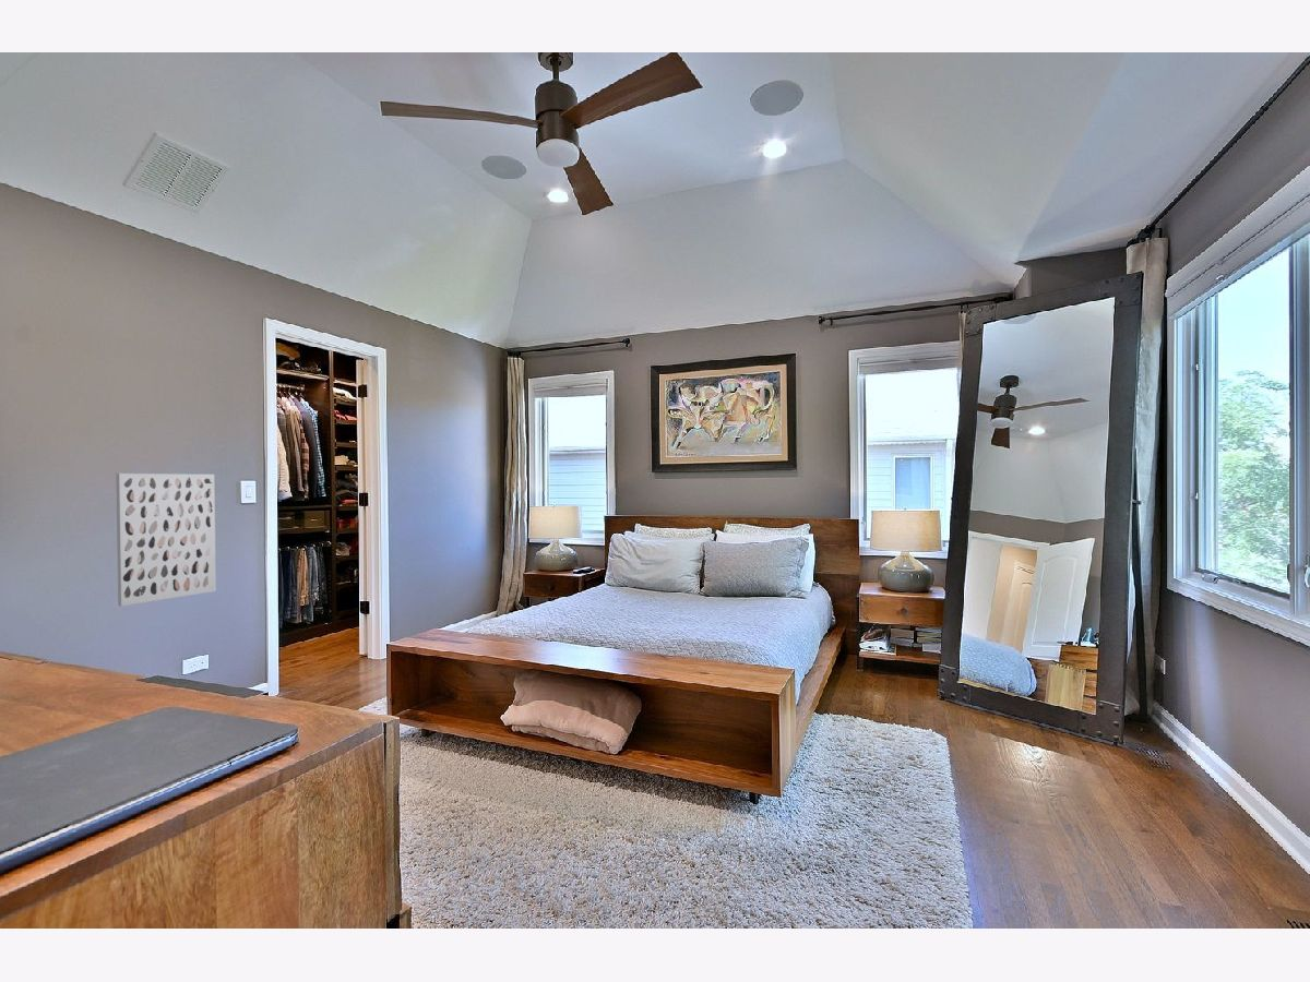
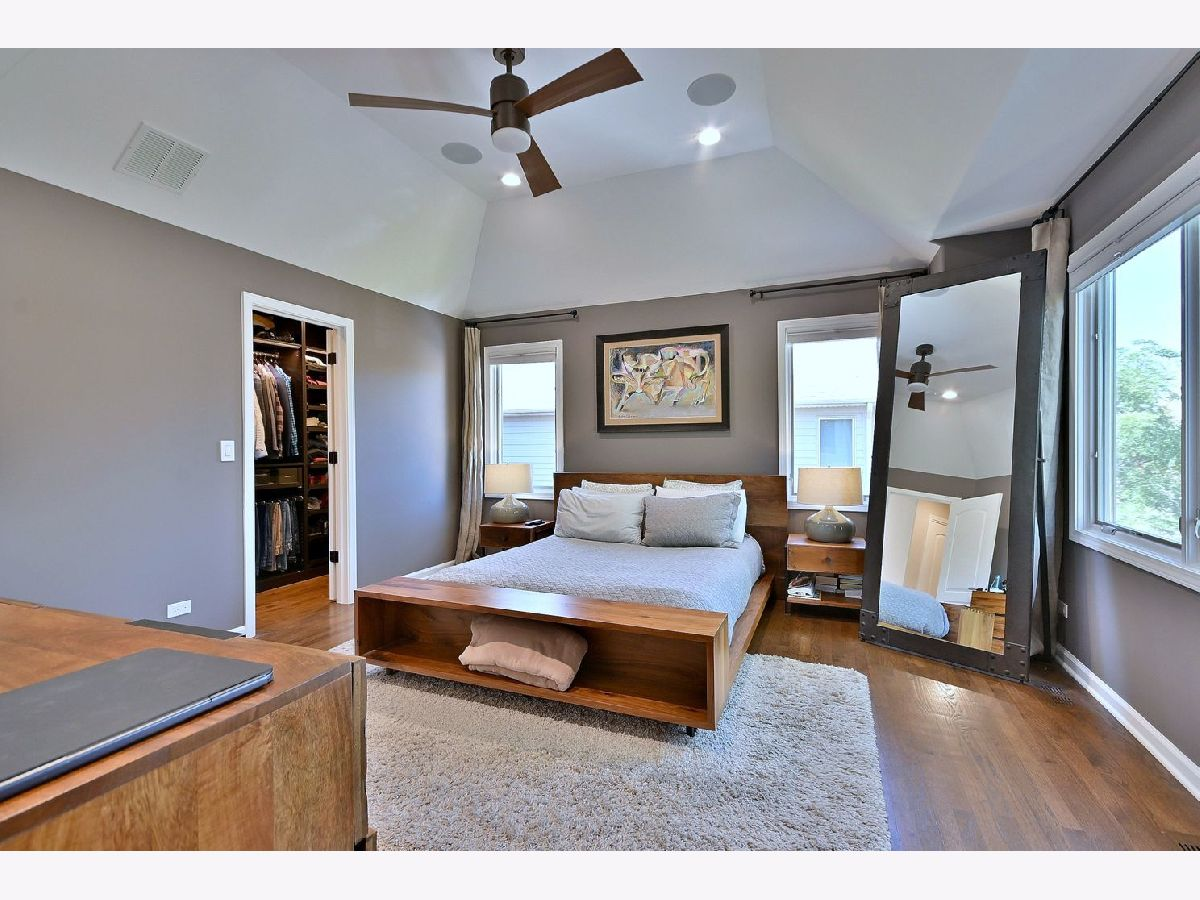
- wall art (169, 536)
